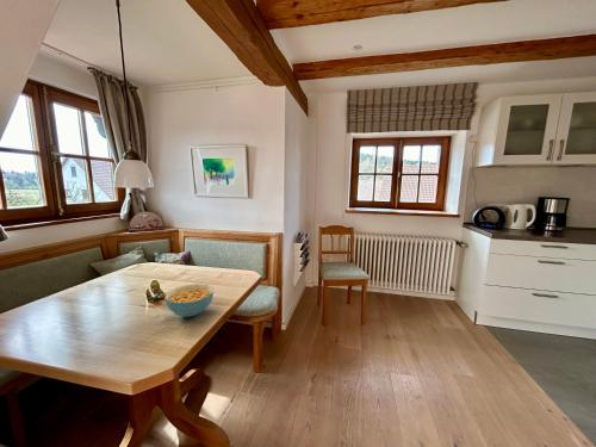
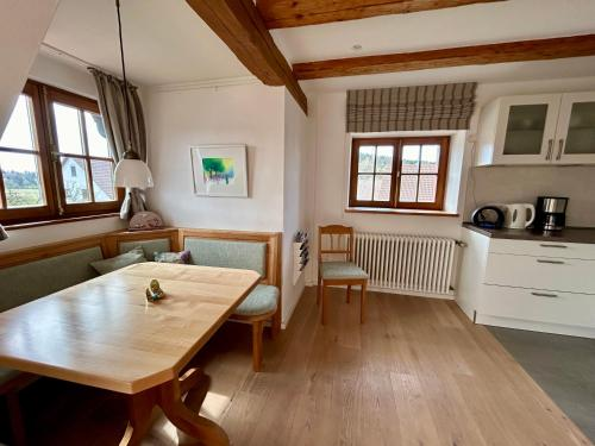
- cereal bowl (191, 303)
